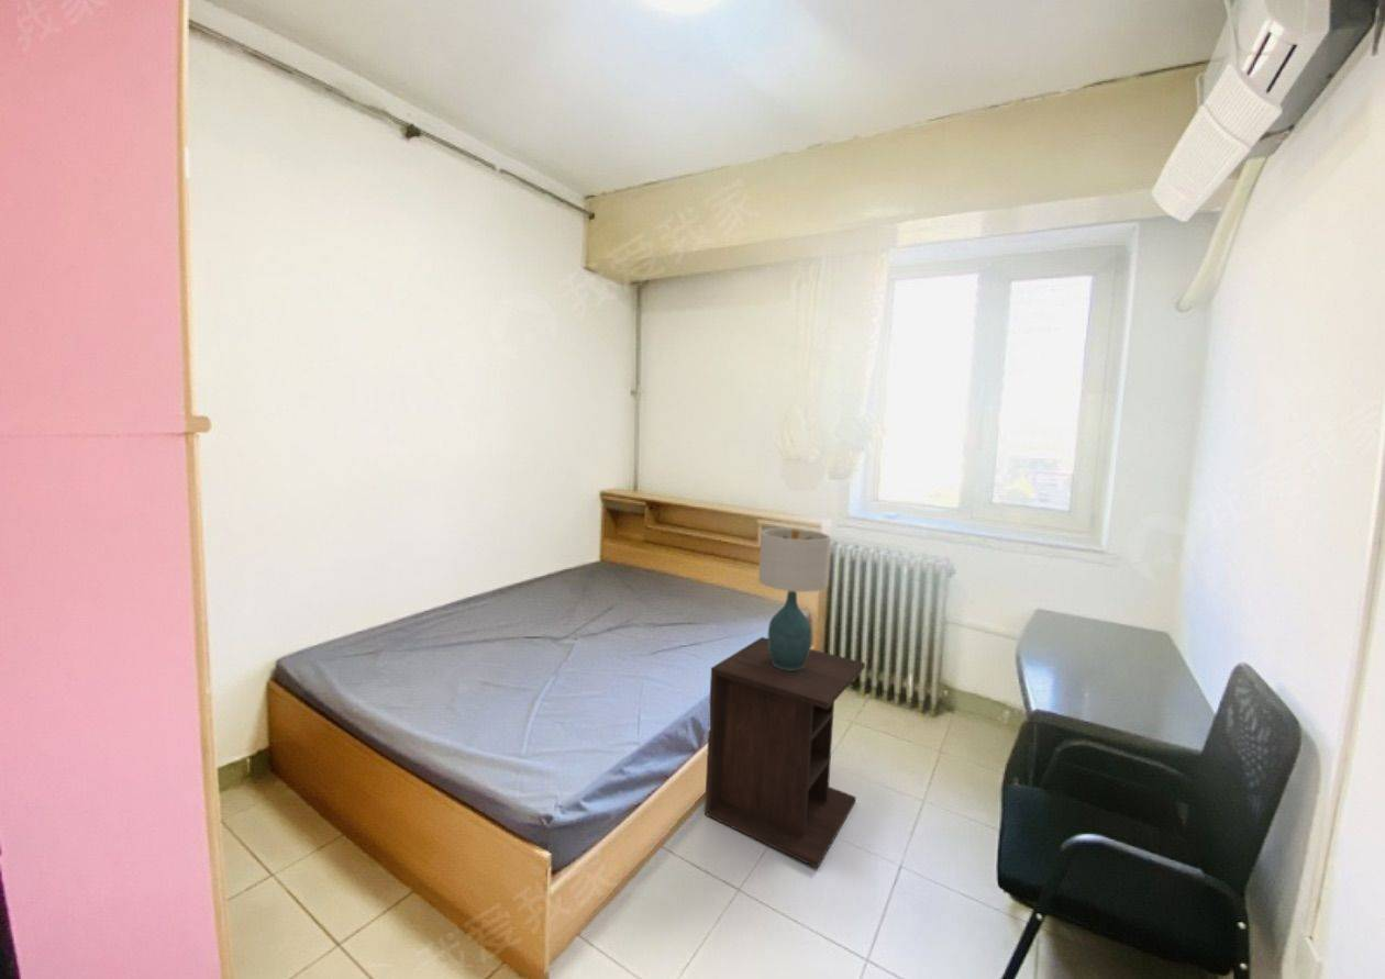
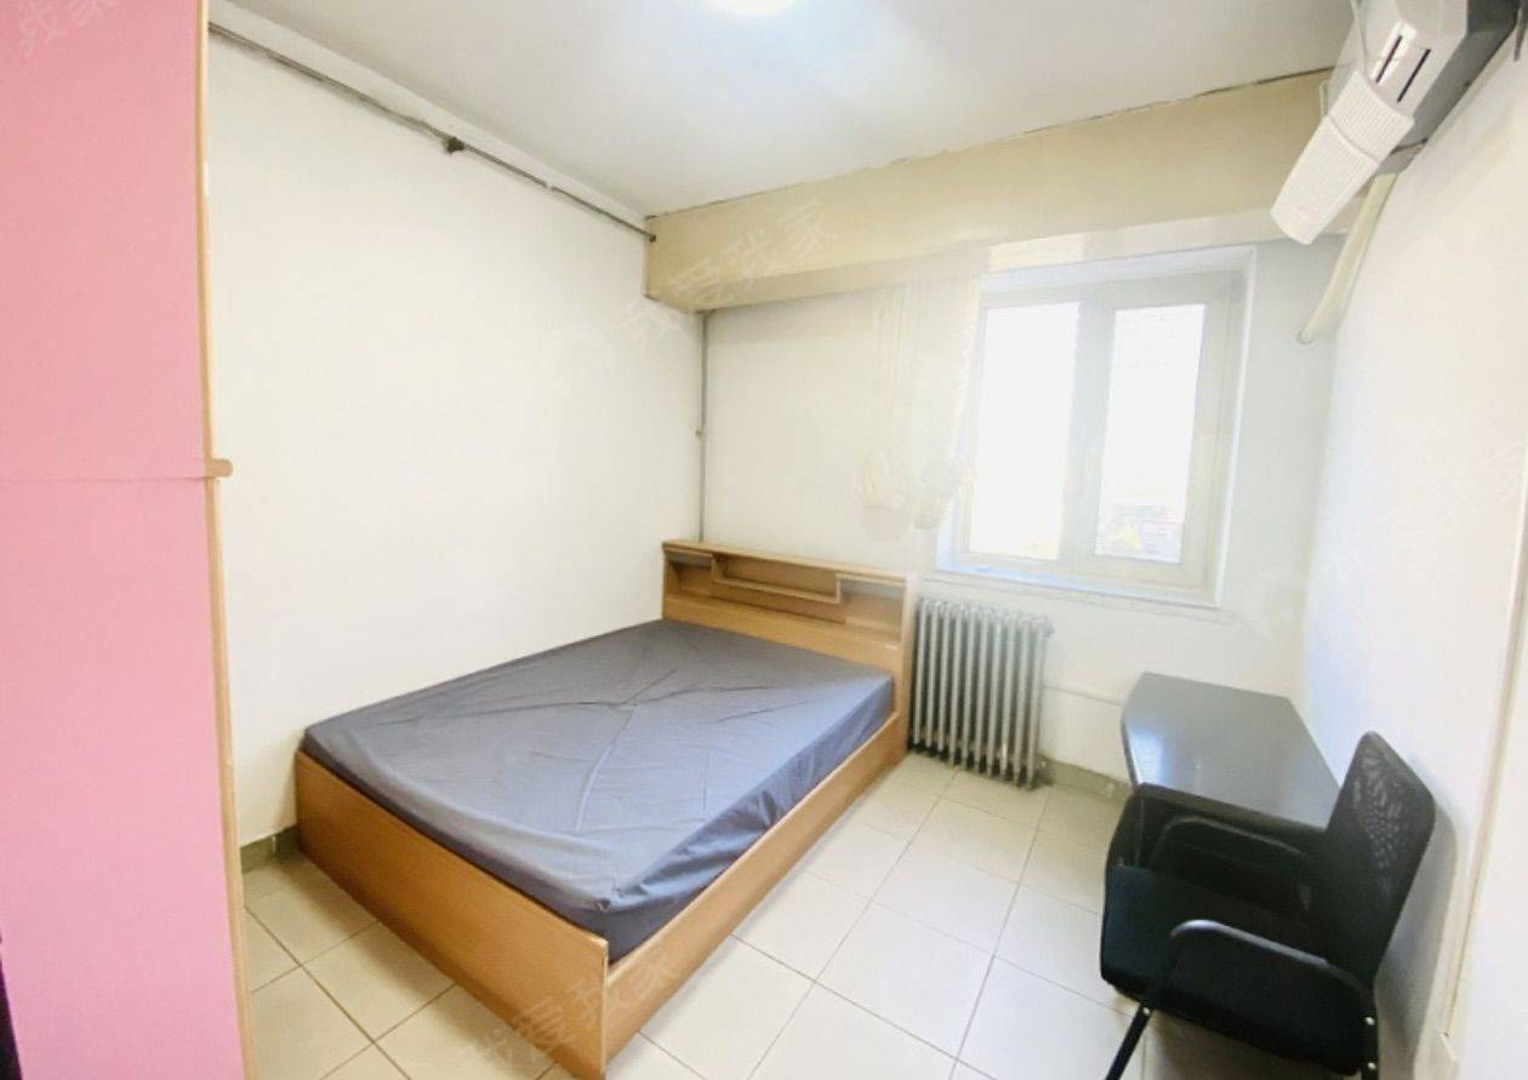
- table lamp (791, 597)
- nightstand (786, 737)
